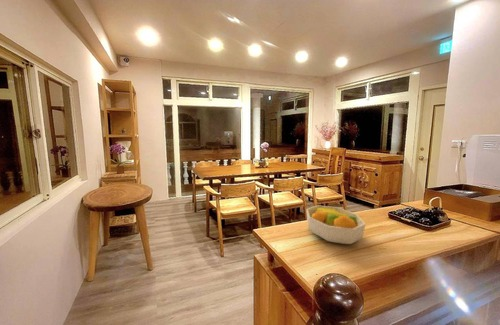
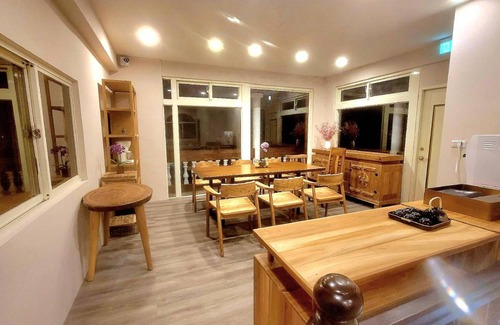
- fruit bowl (333, 220)
